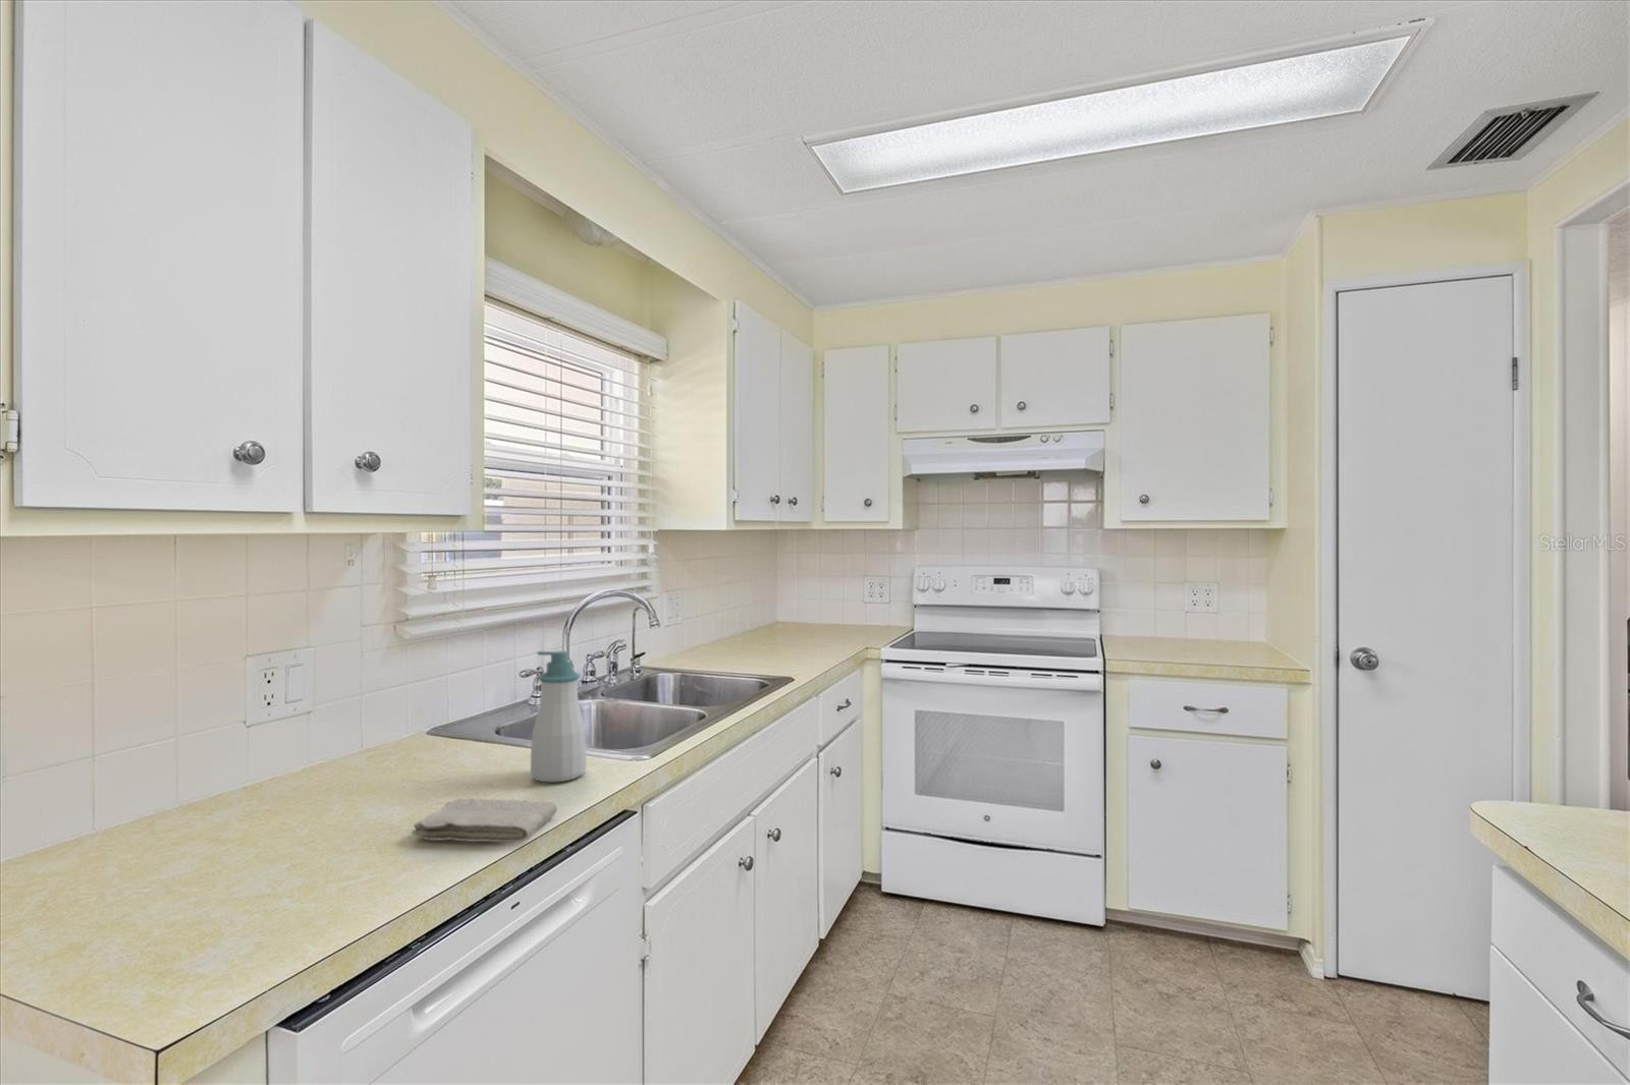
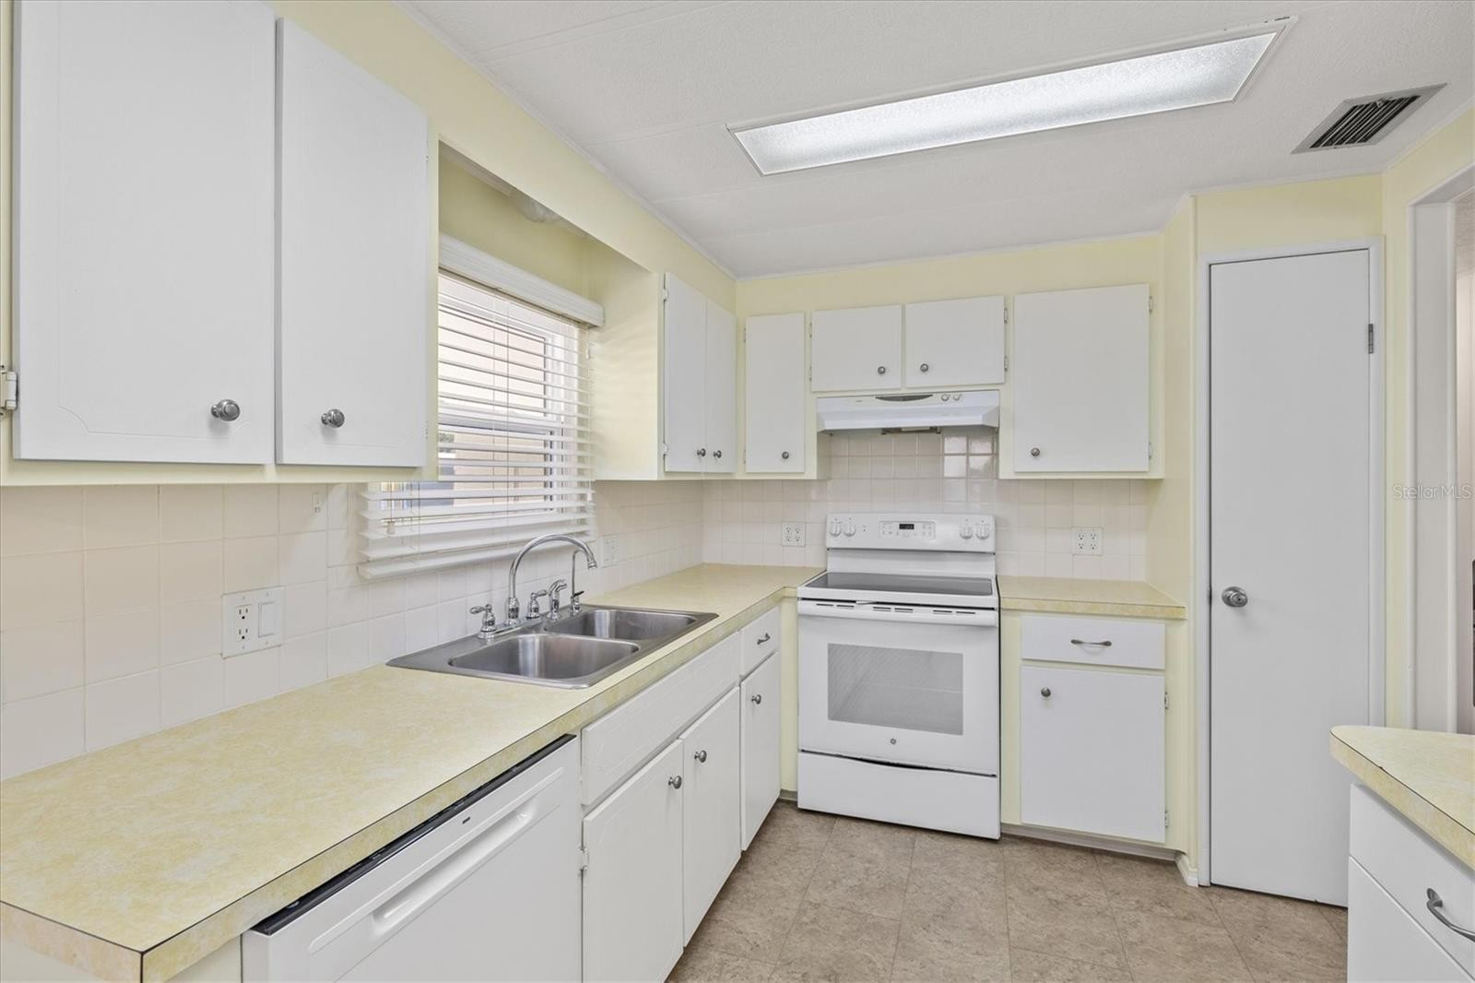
- soap bottle (559, 713)
- washcloth (487, 817)
